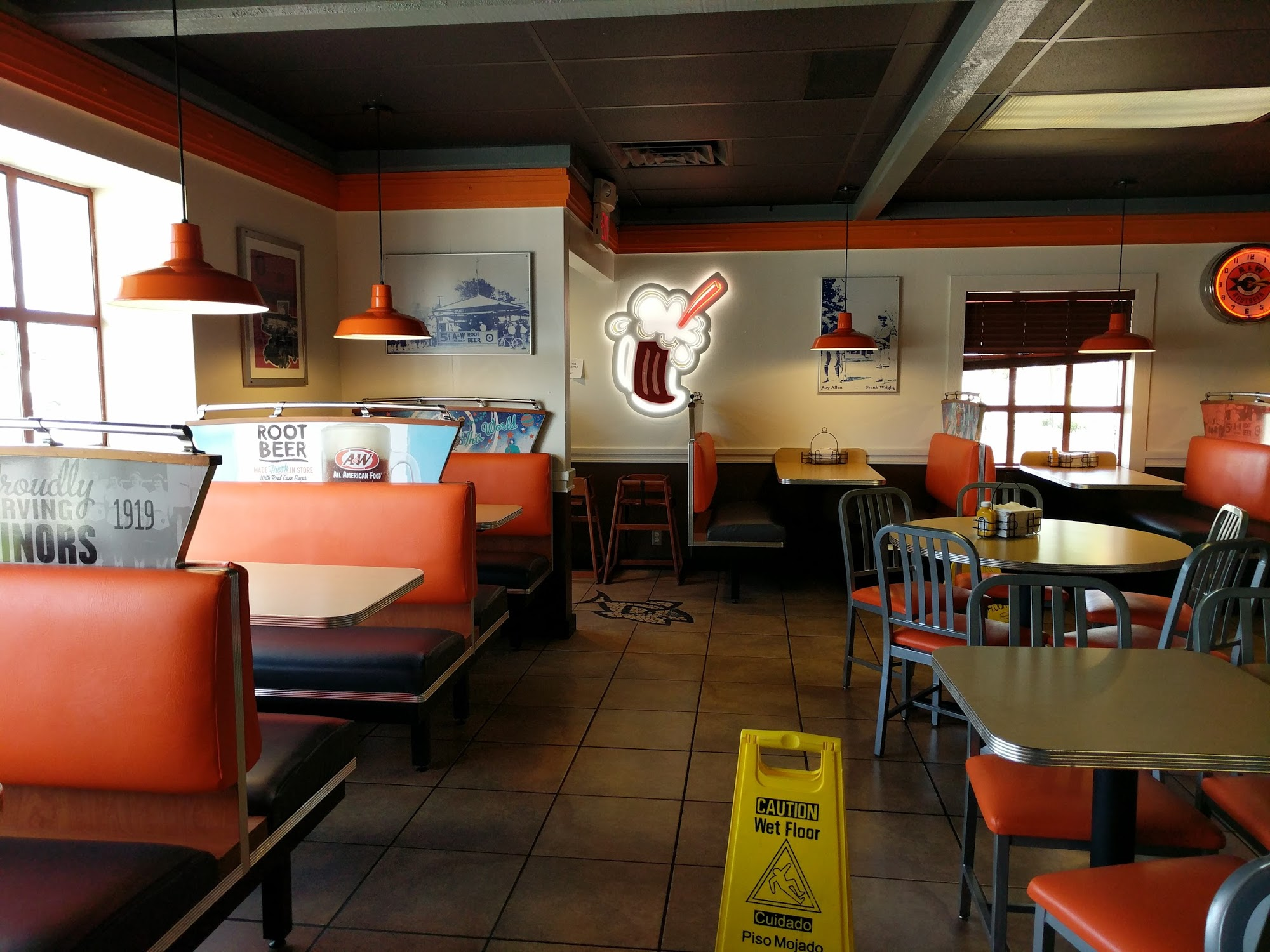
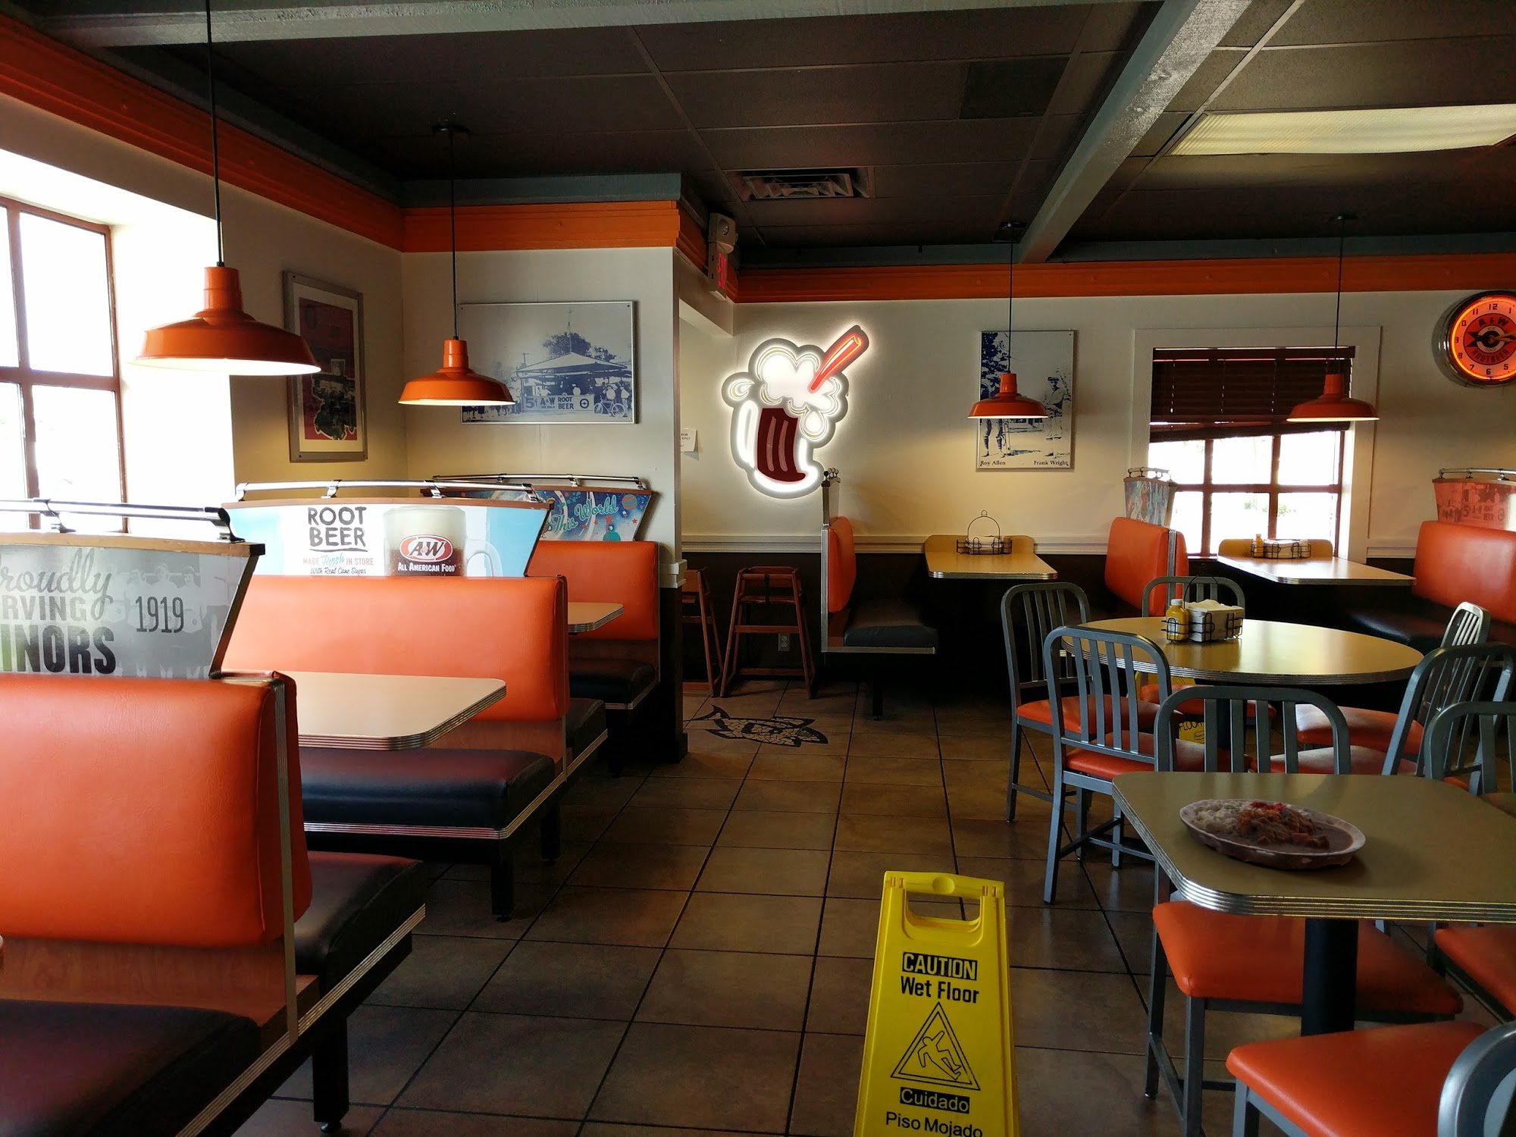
+ plate (1268, 825)
